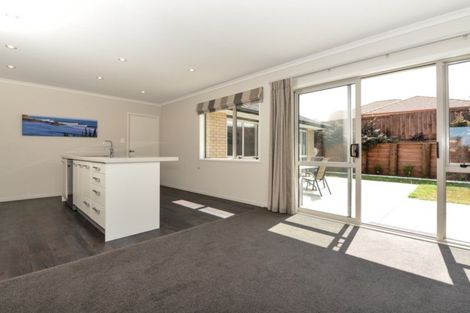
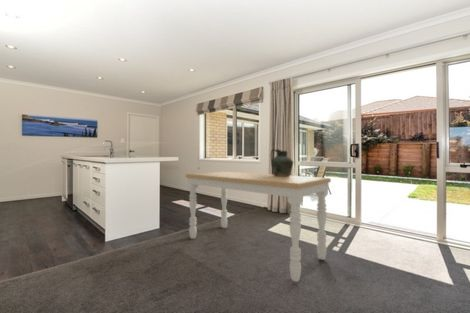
+ dining table (255, 192)
+ ceramic jug (281, 162)
